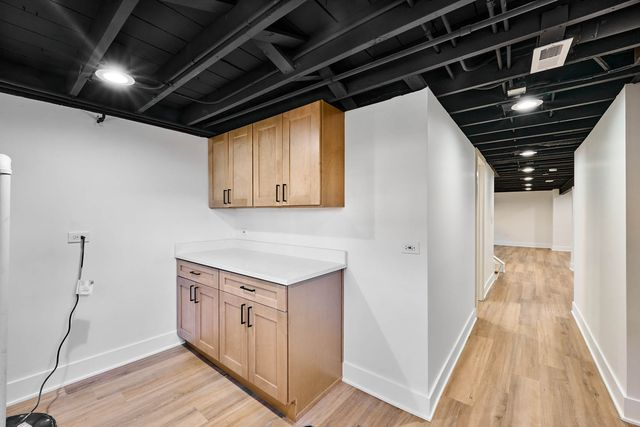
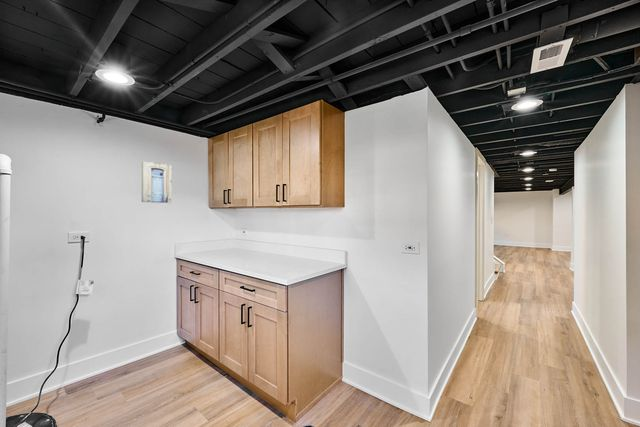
+ wall art (157, 183)
